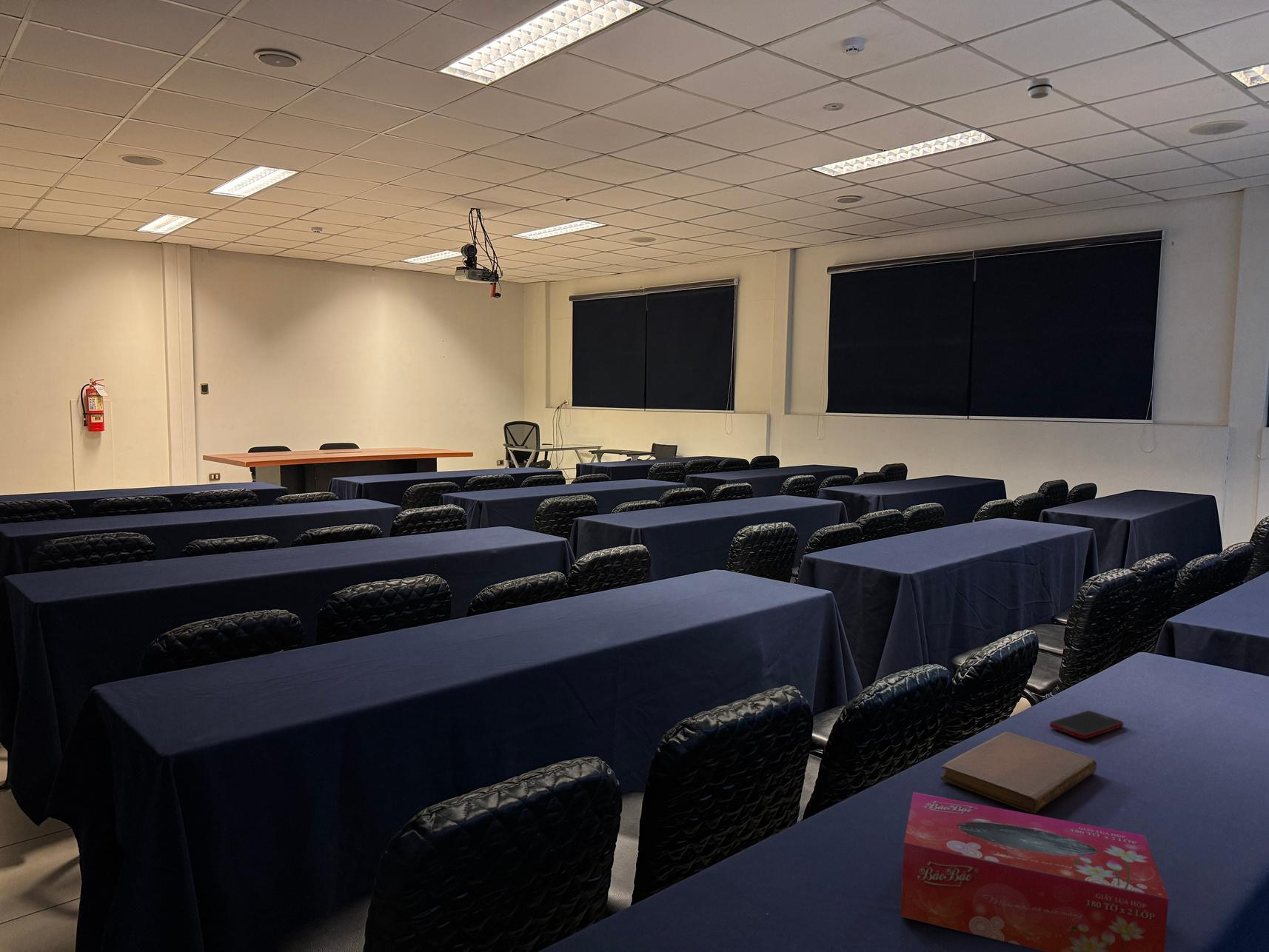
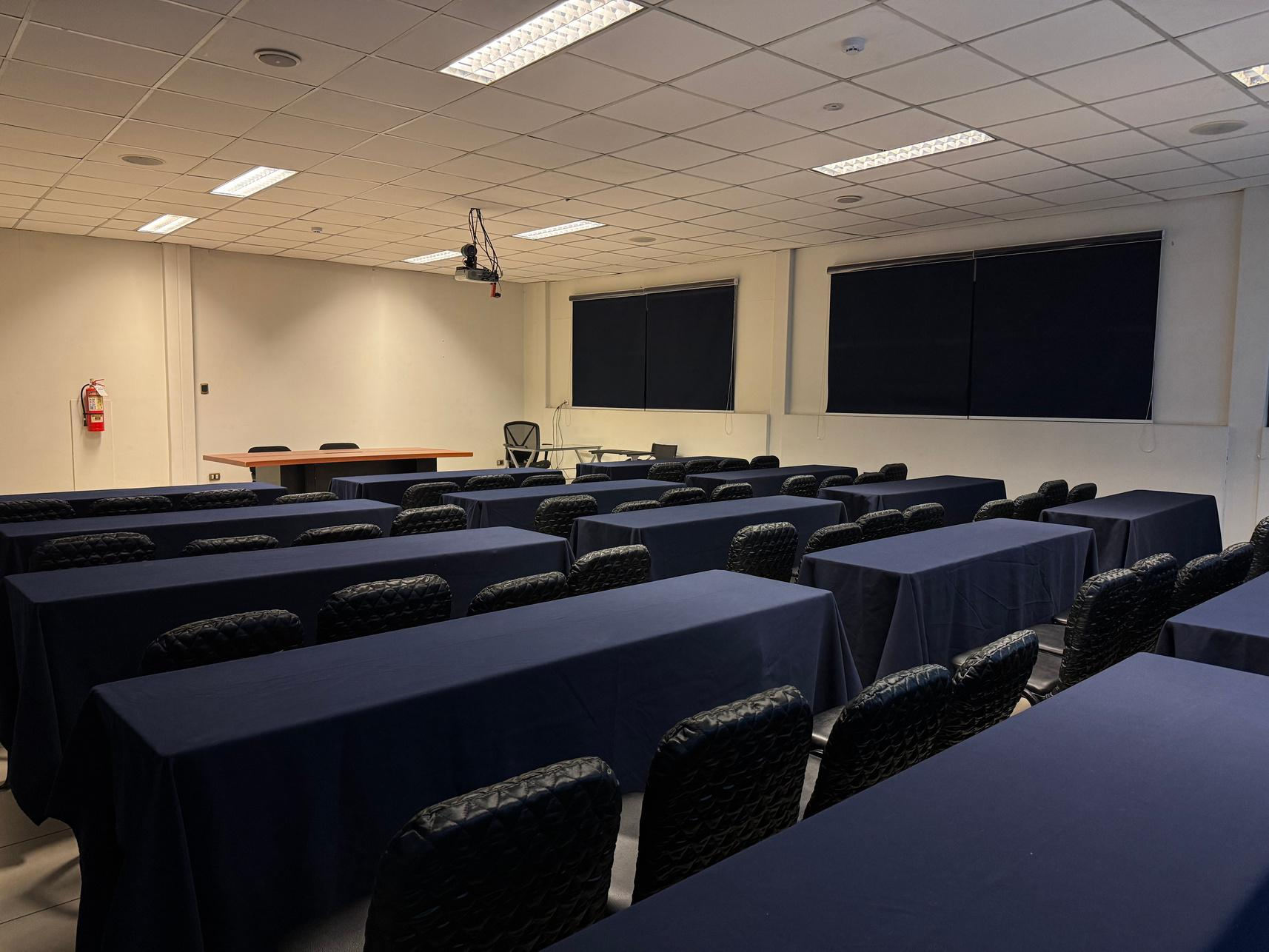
- cell phone (1086, 724)
- notebook (1019, 768)
- tissue box (1023, 875)
- smoke detector (1039, 88)
